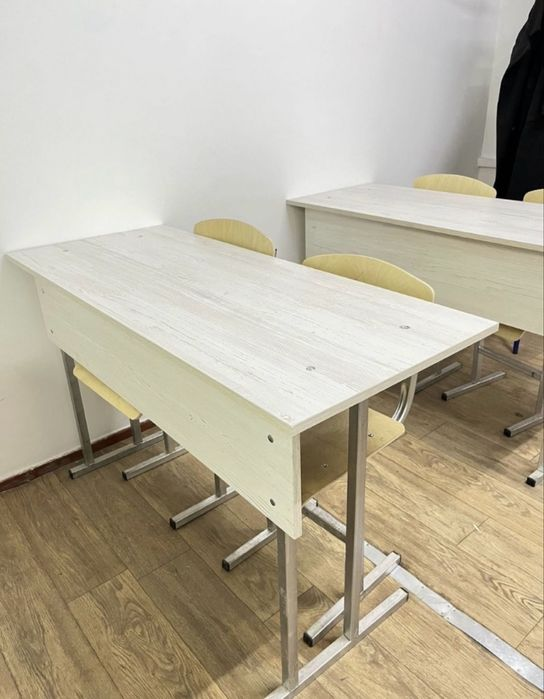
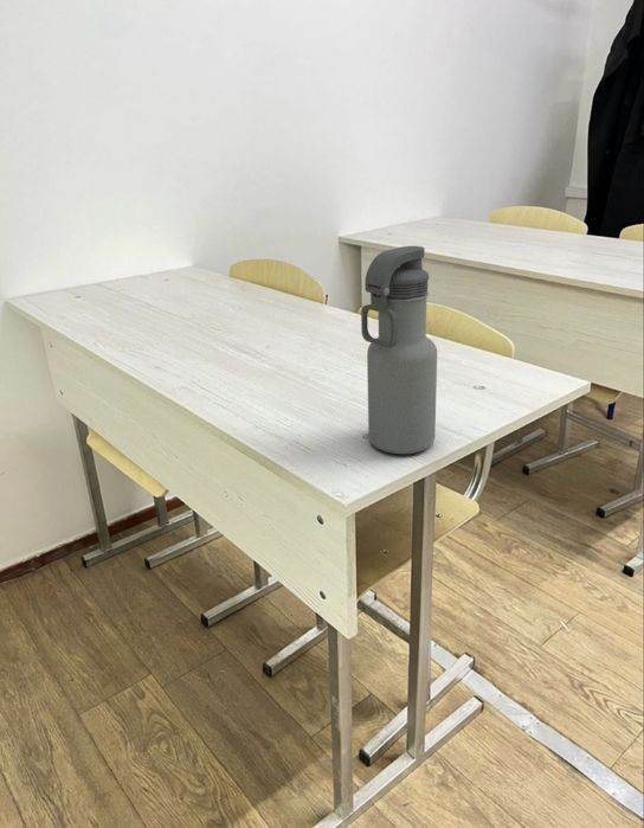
+ water bottle (400, 352)
